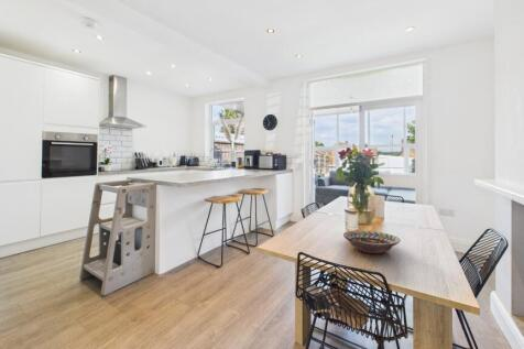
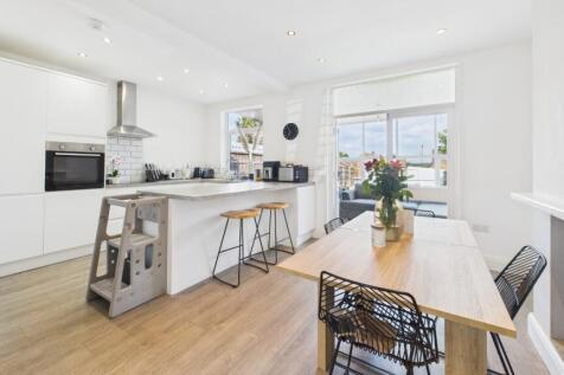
- decorative bowl (370, 242)
